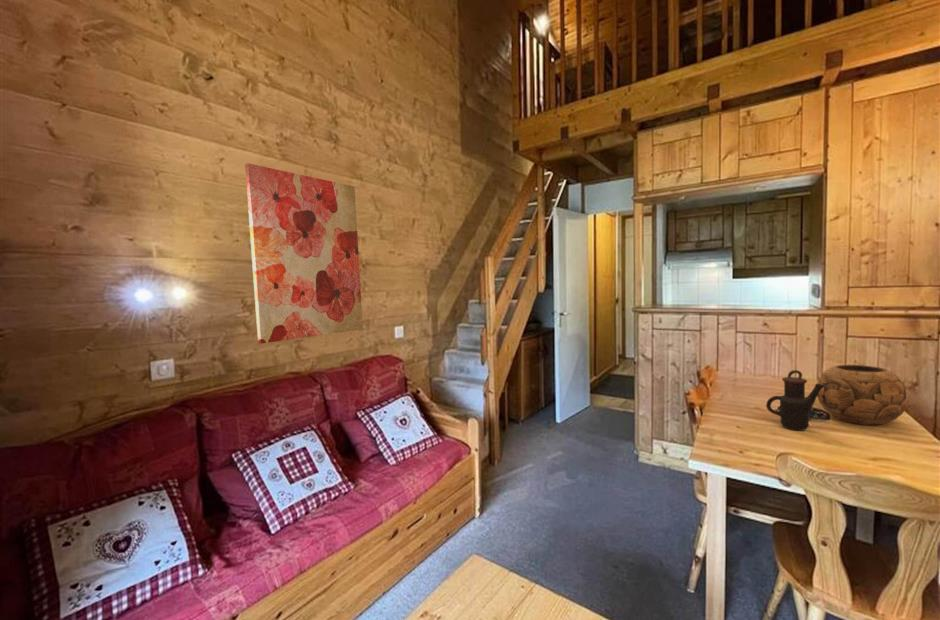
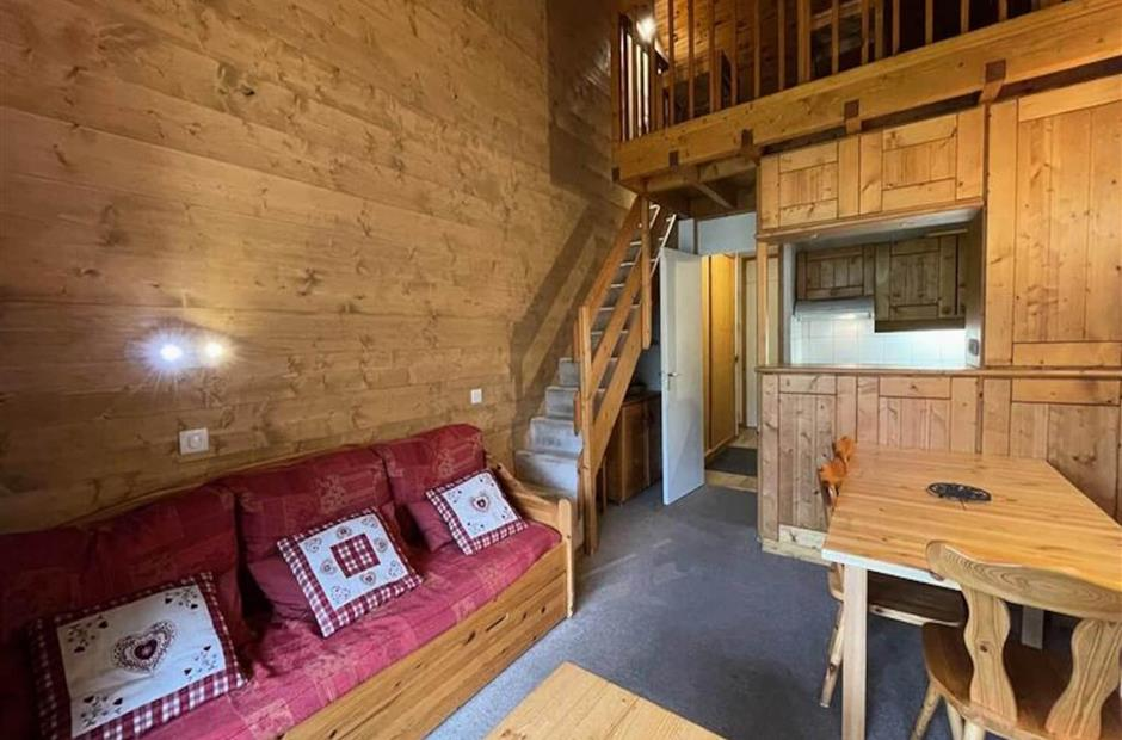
- decorative bowl (859, 394)
- wall art (311, 256)
- teapot (794, 398)
